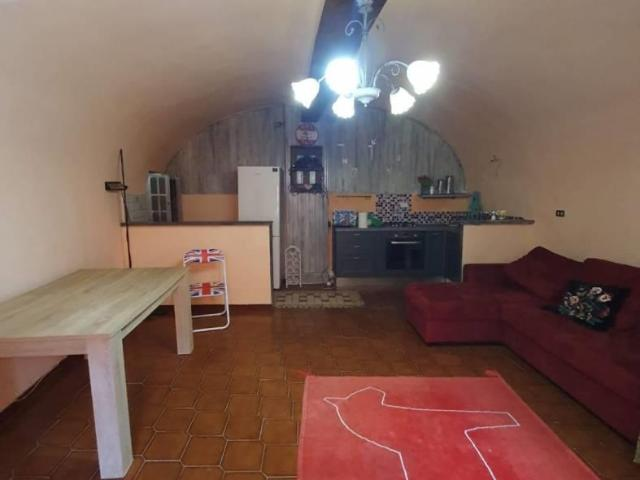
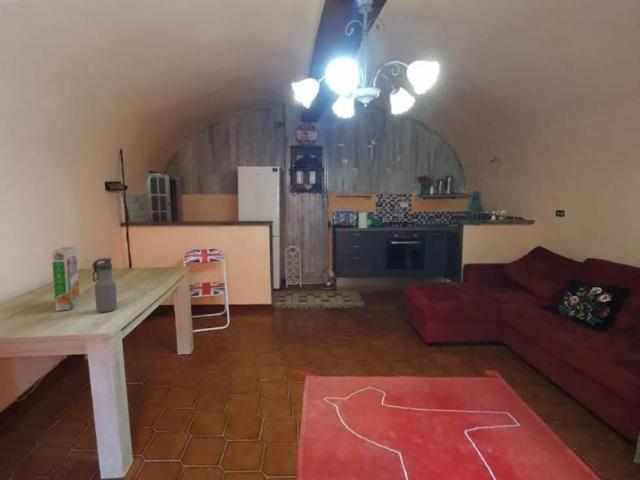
+ water bottle (105, 284)
+ cereal box (66, 277)
